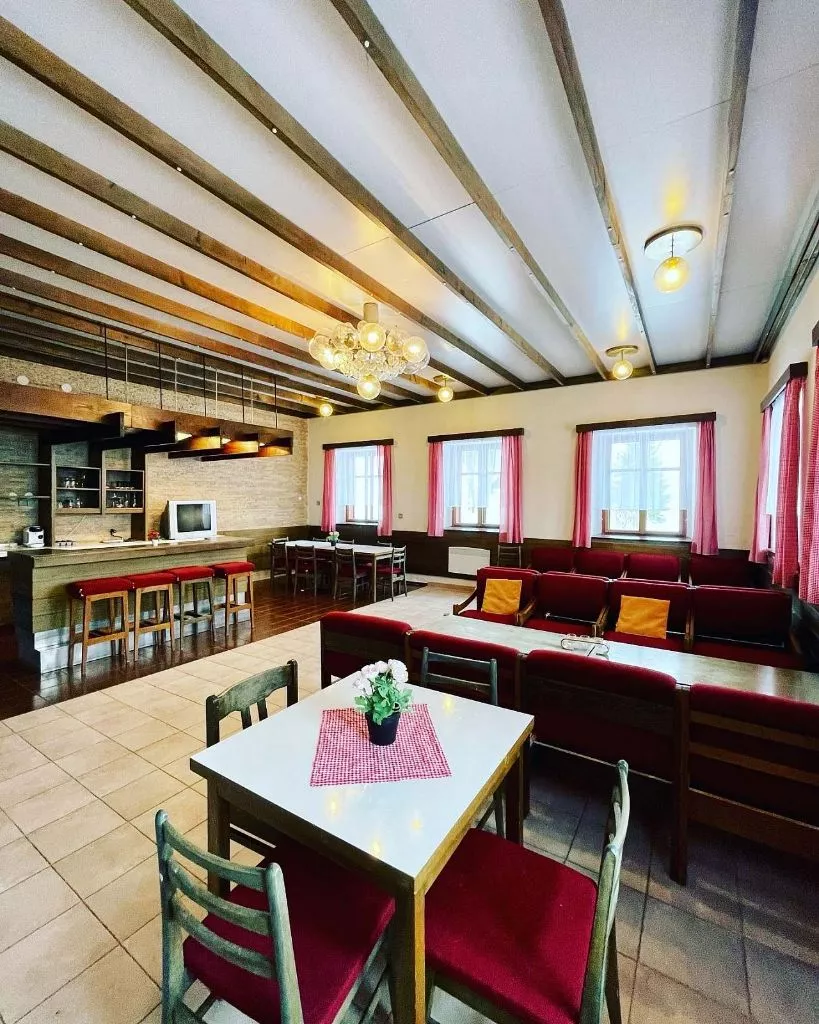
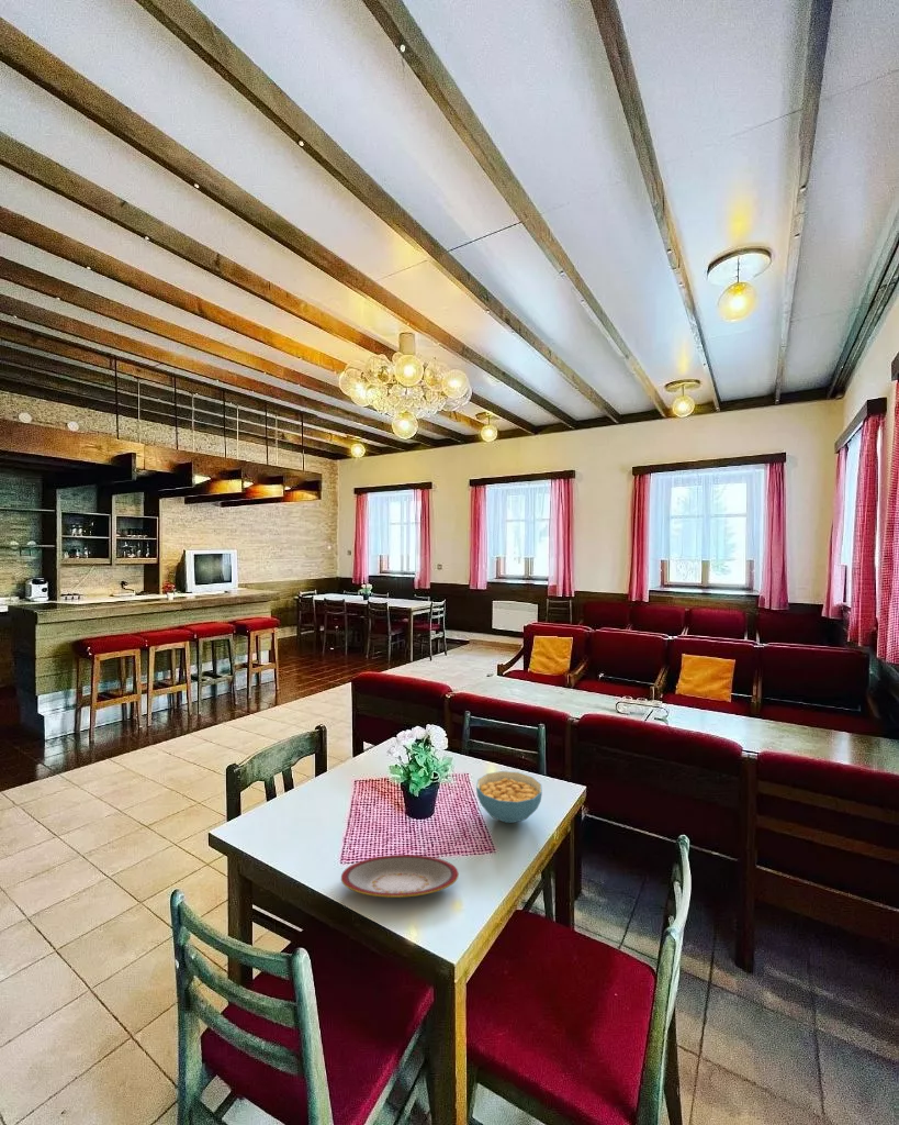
+ plate (400, 879)
+ cereal bowl (508, 801)
